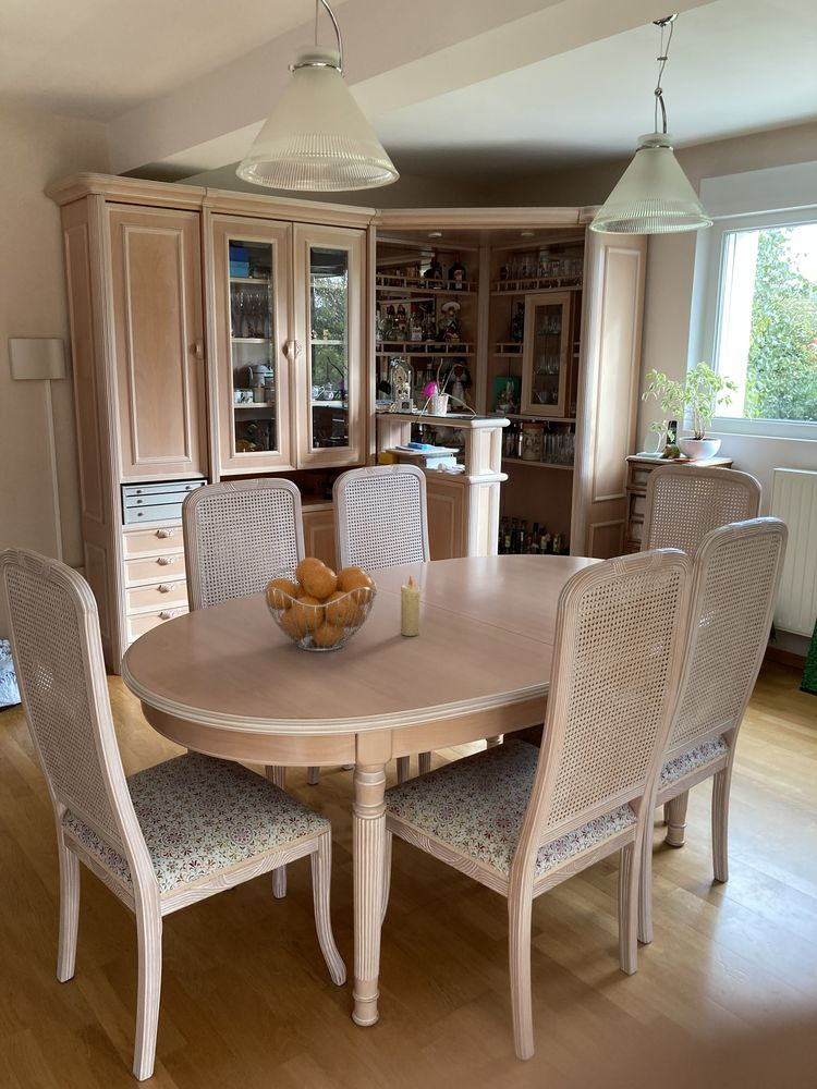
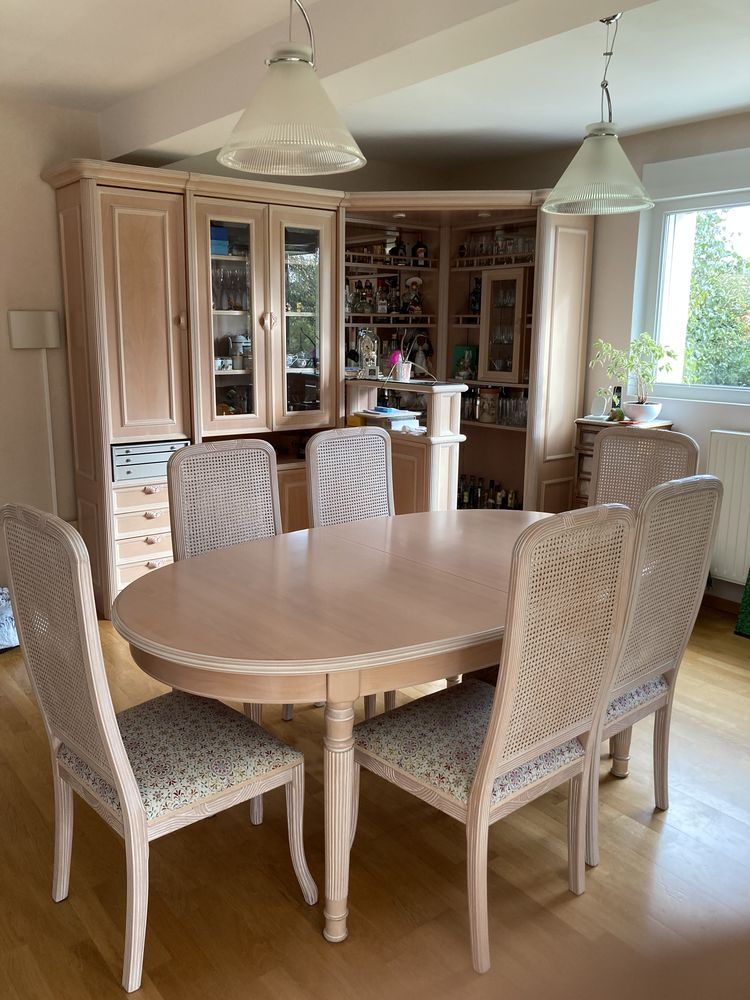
- fruit basket (320, 603)
- candle (410, 604)
